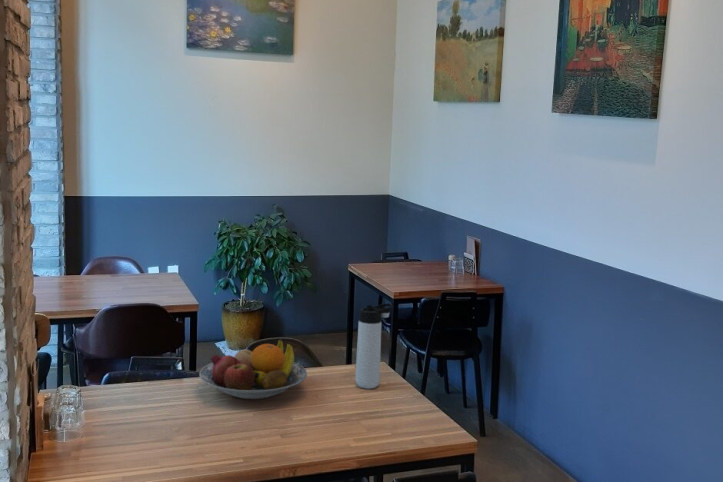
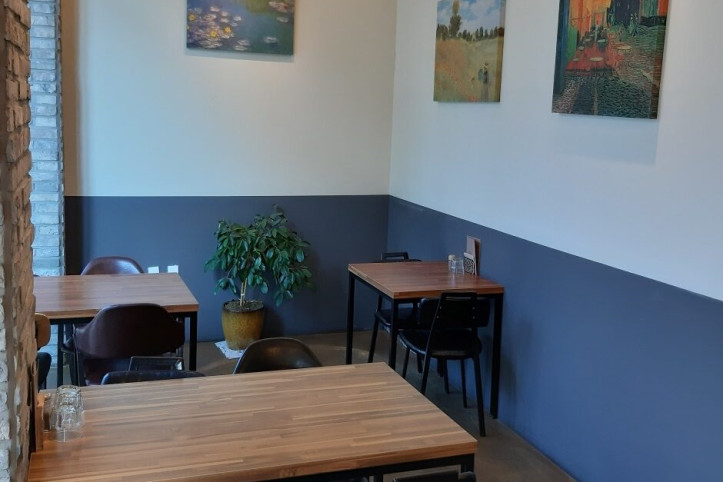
- fruit bowl (253, 368)
- thermos bottle (374, 345)
